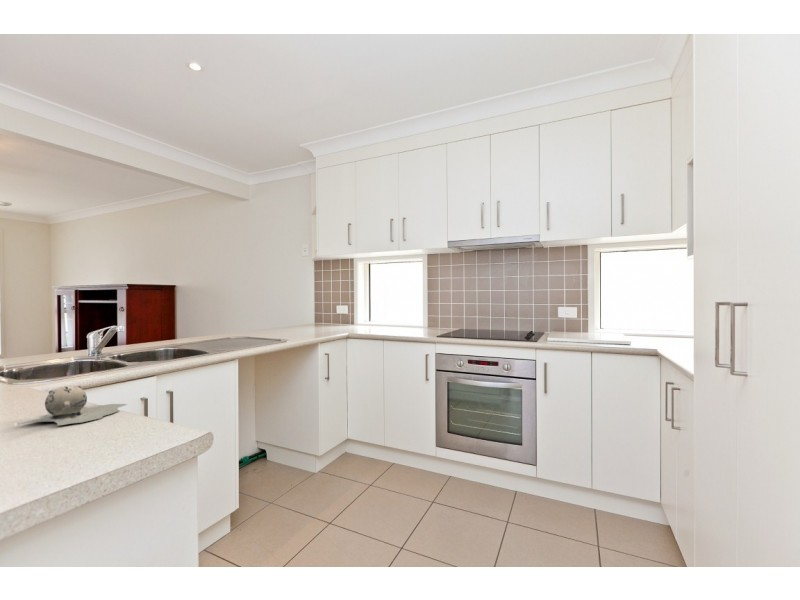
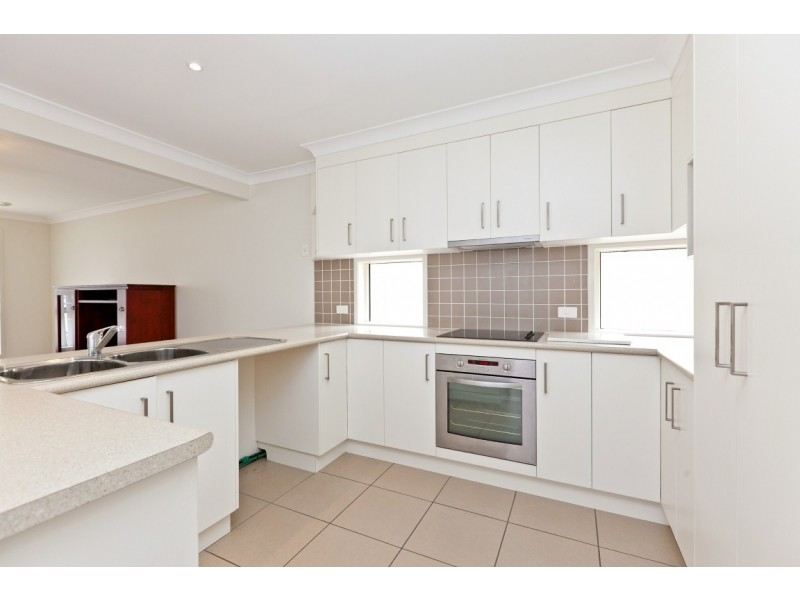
- piggy bank (76, 399)
